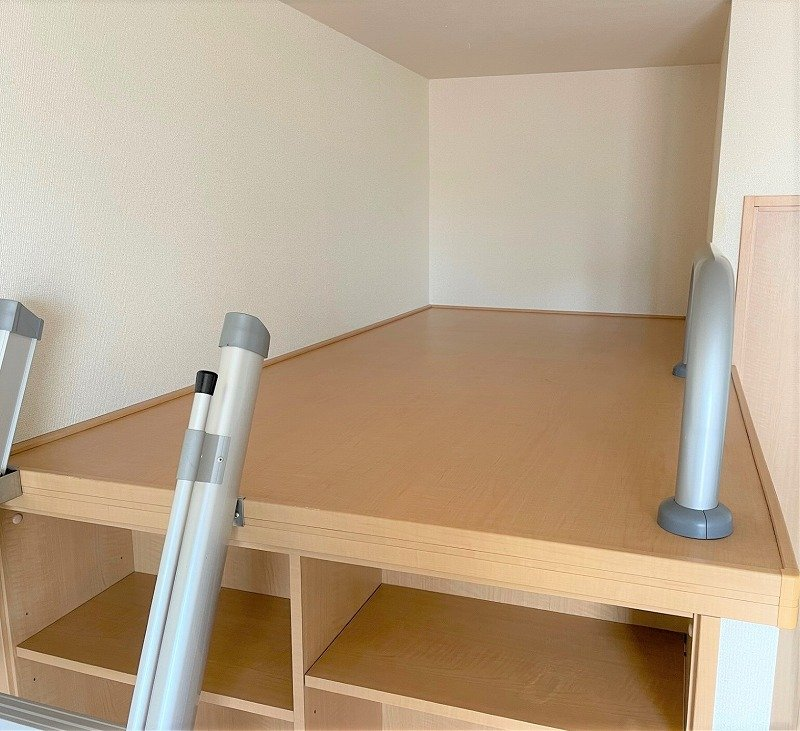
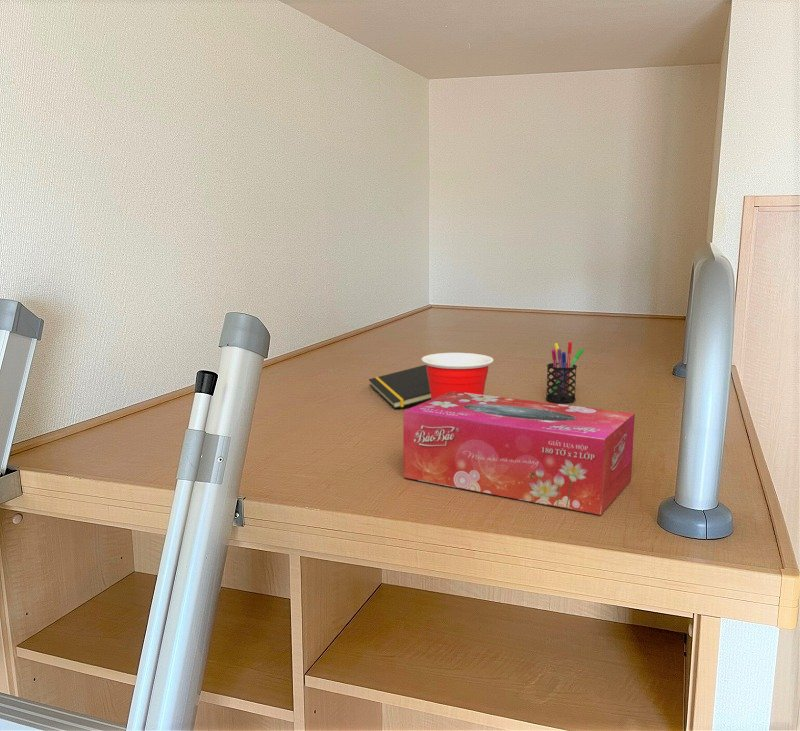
+ pen holder (565, 370)
+ notepad (417, 383)
+ tissue box (517, 445)
+ cup (456, 391)
